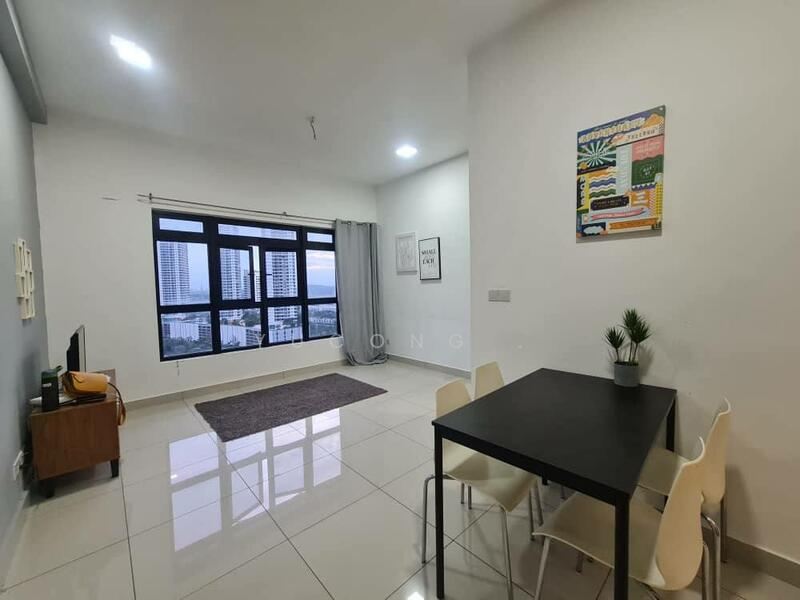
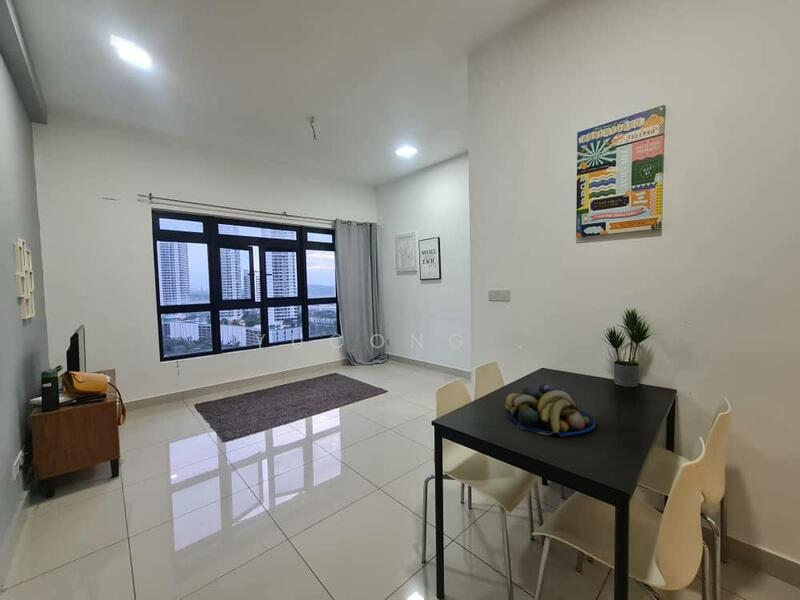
+ fruit bowl (549, 403)
